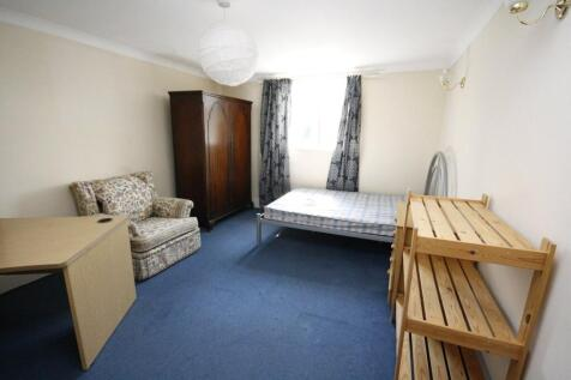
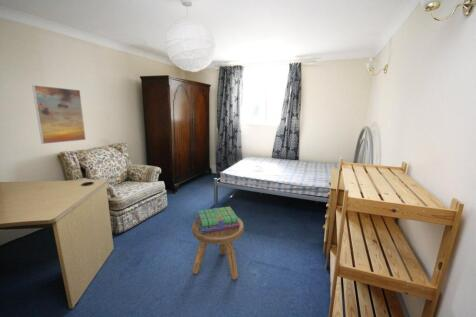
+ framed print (61, 115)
+ stool (219, 246)
+ stack of books (217, 218)
